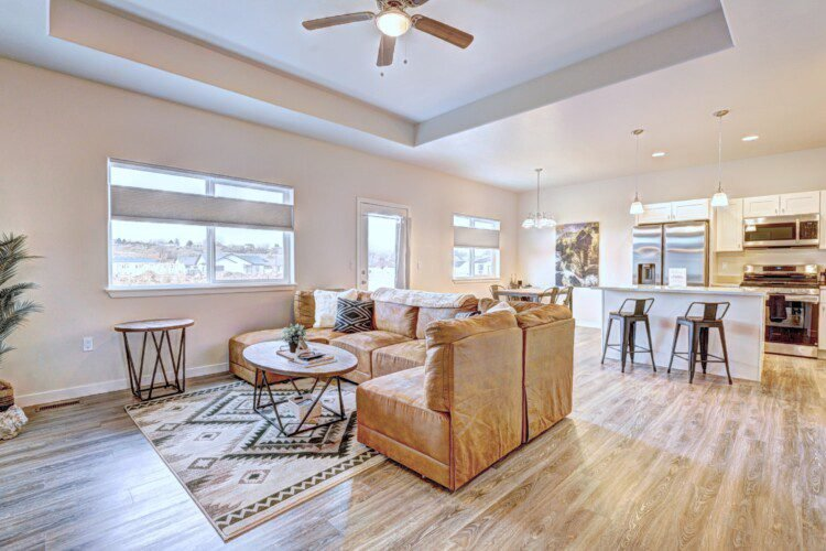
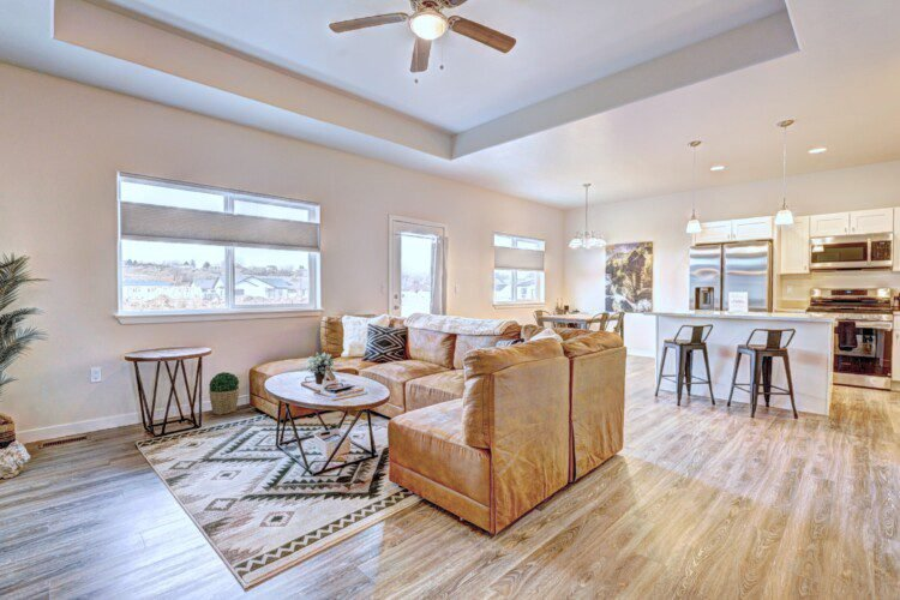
+ potted plant (223, 391)
